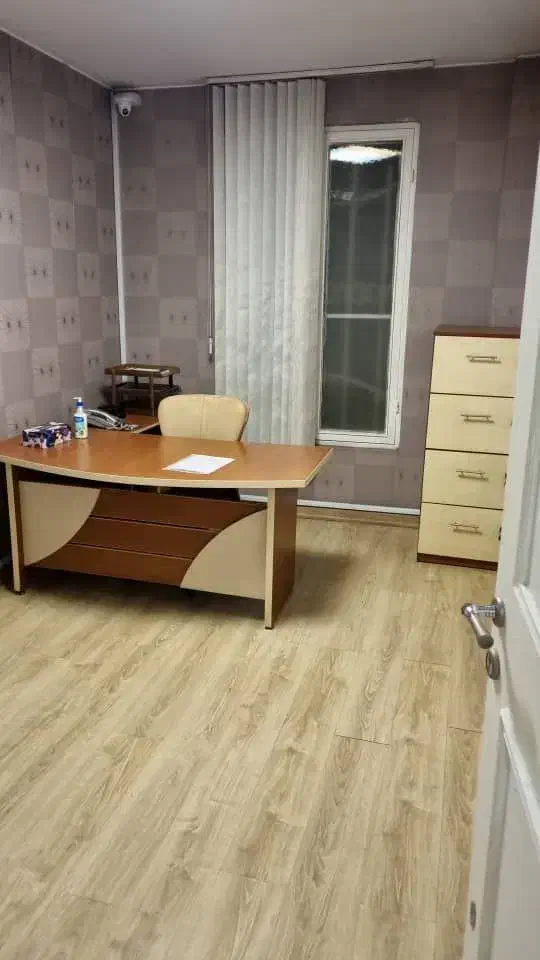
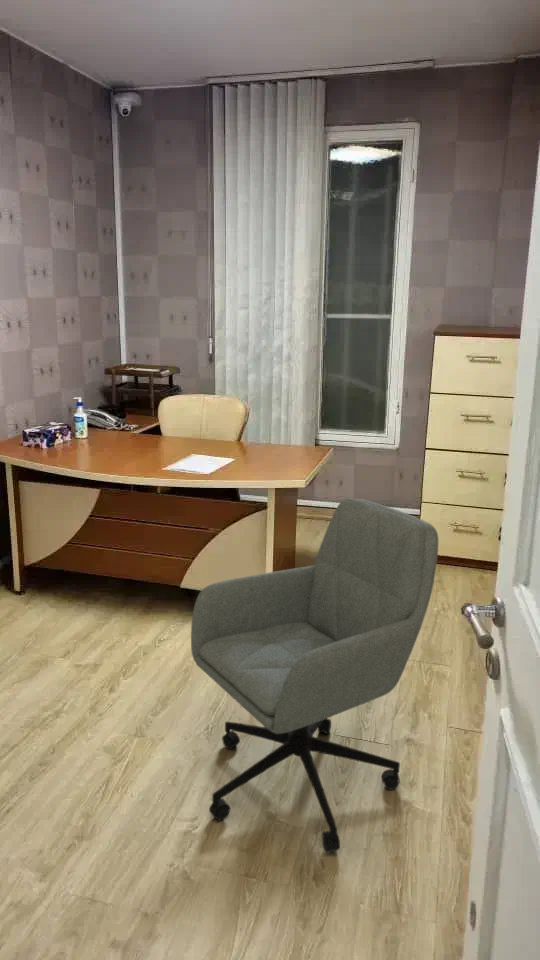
+ office chair (308, 657)
